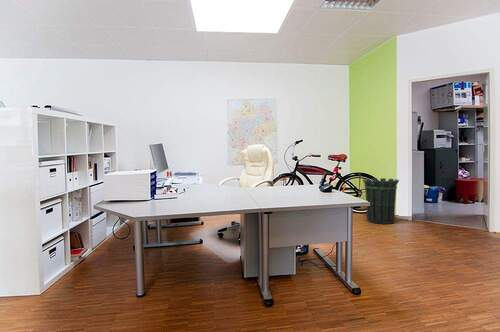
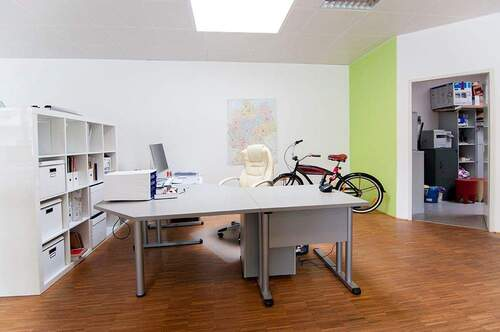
- waste bin (380, 200)
